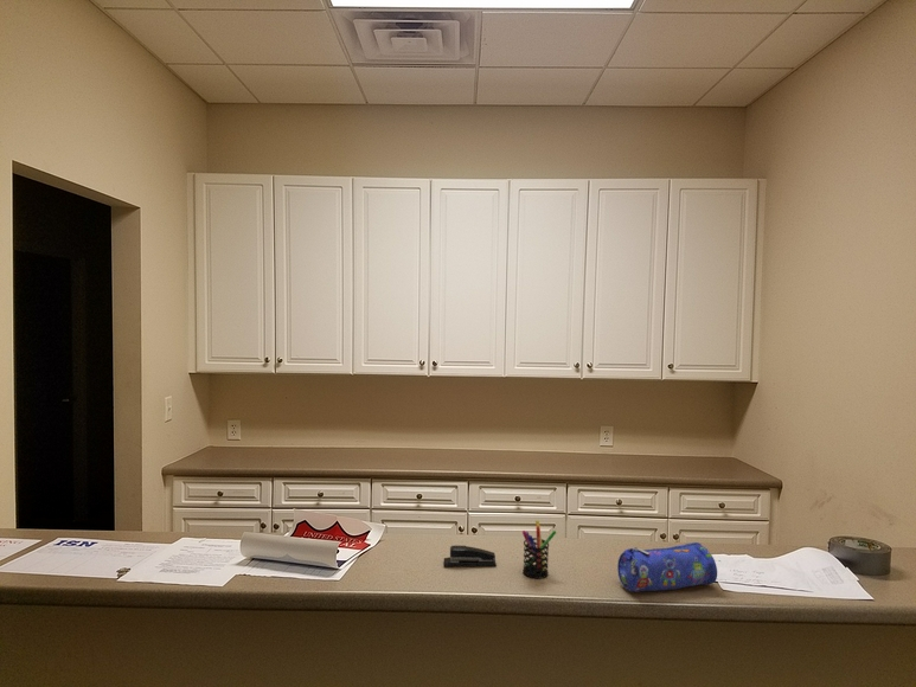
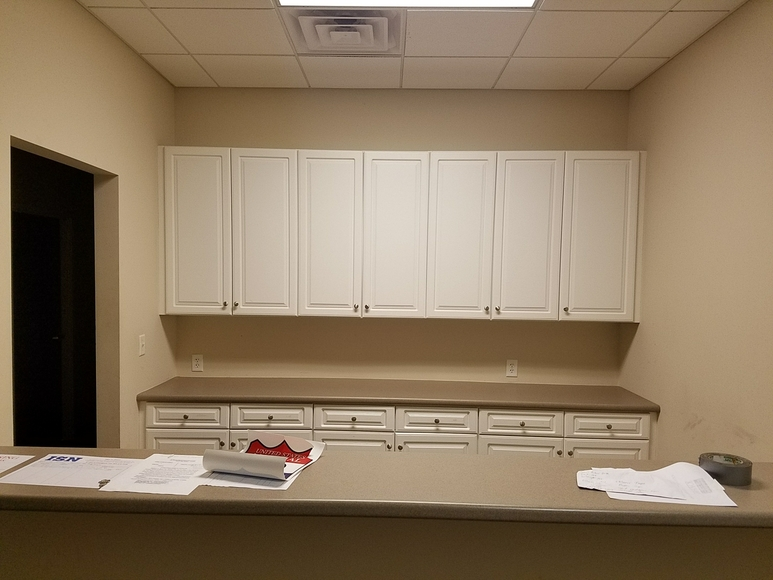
- stapler (469, 554)
- pencil case (666, 565)
- pen holder (539, 547)
